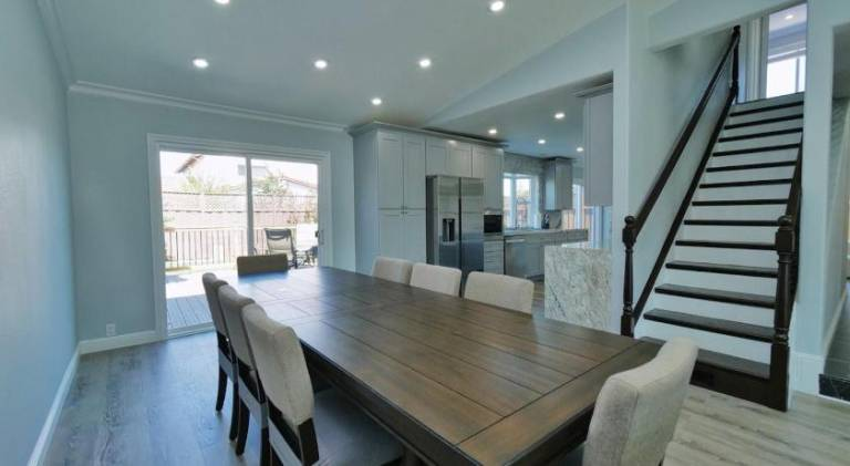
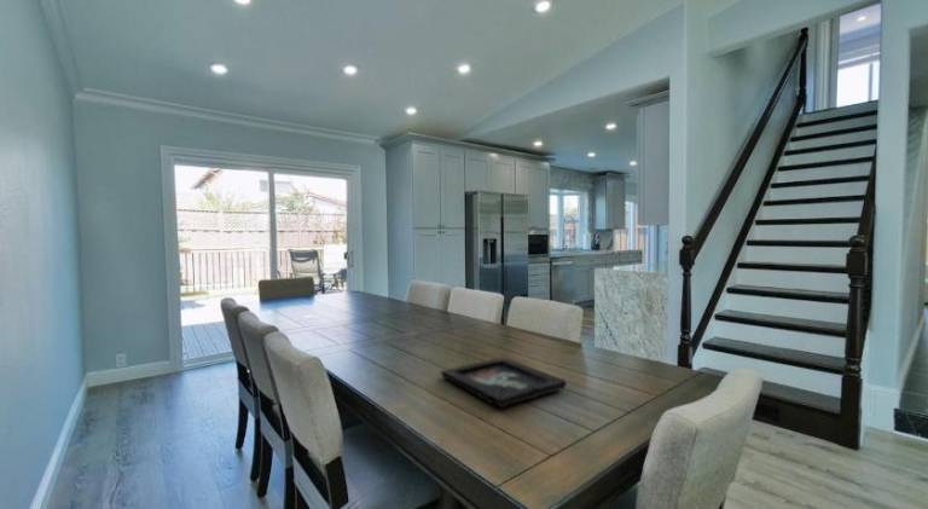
+ decorative tray (501, 378)
